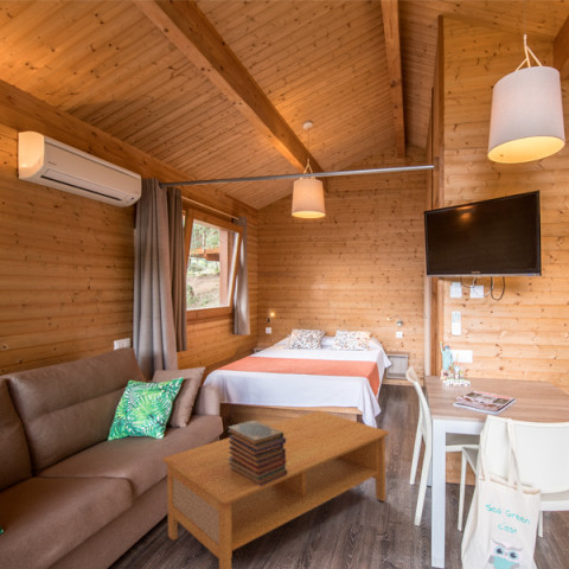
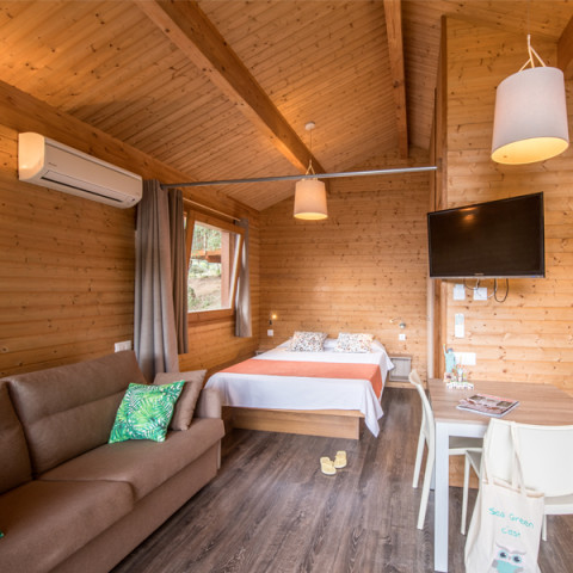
- book stack (256, 449)
- coffee table (284, 480)
